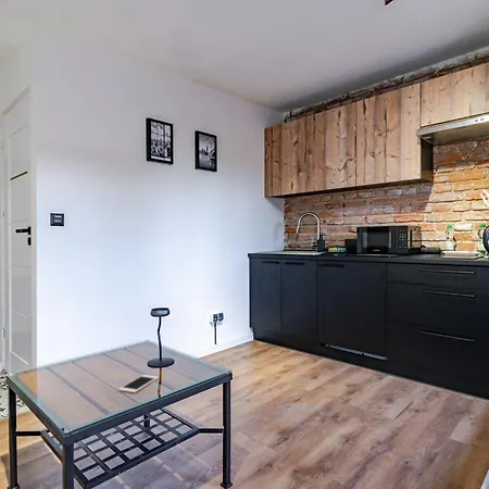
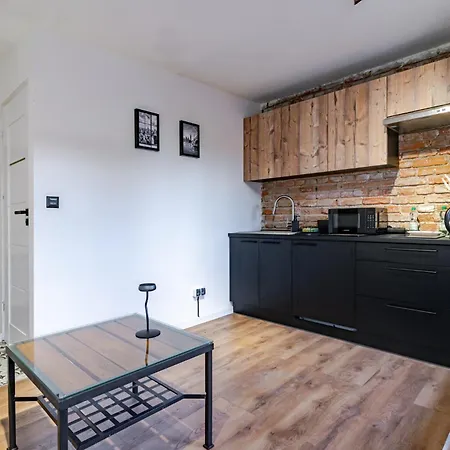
- cell phone (139, 383)
